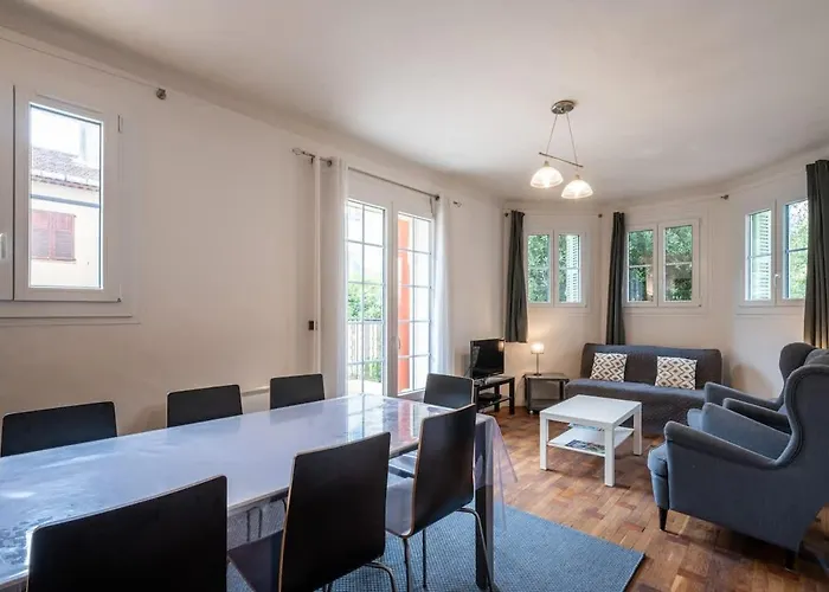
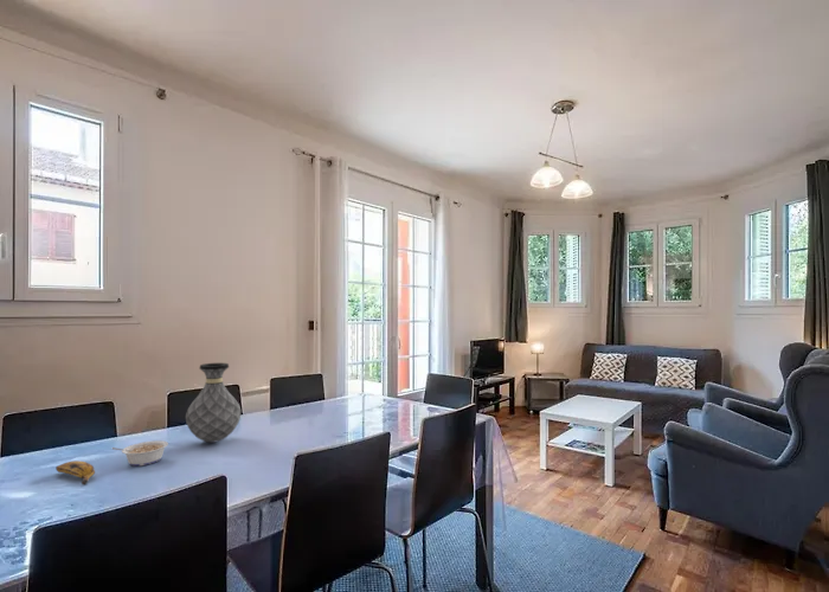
+ banana (77, 470)
+ vase (213, 403)
+ legume (143, 452)
